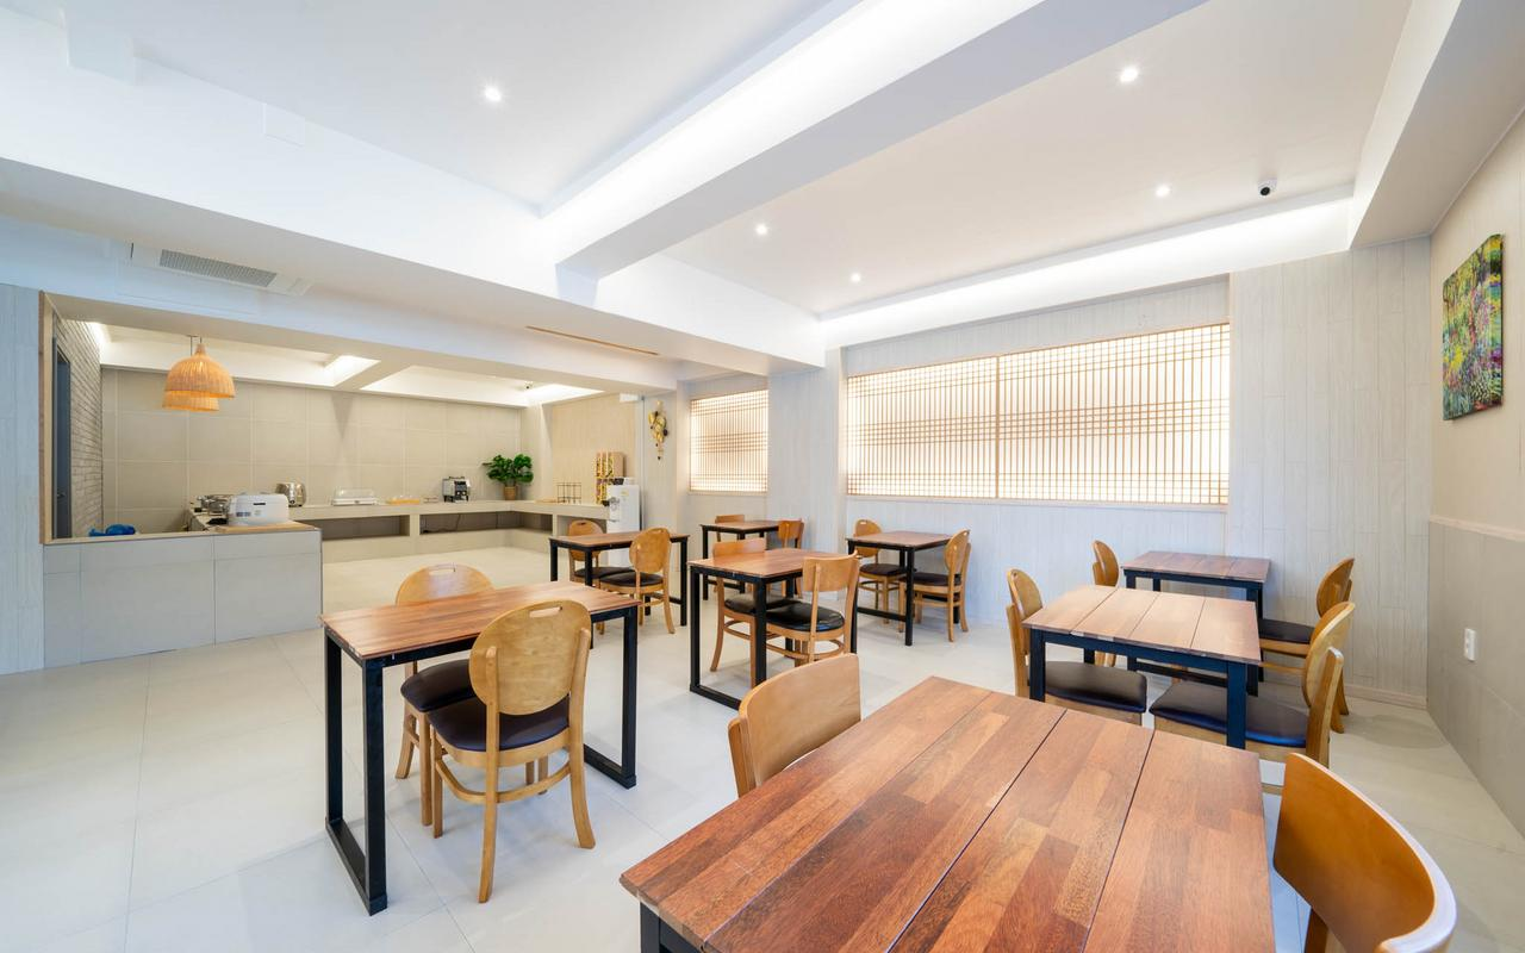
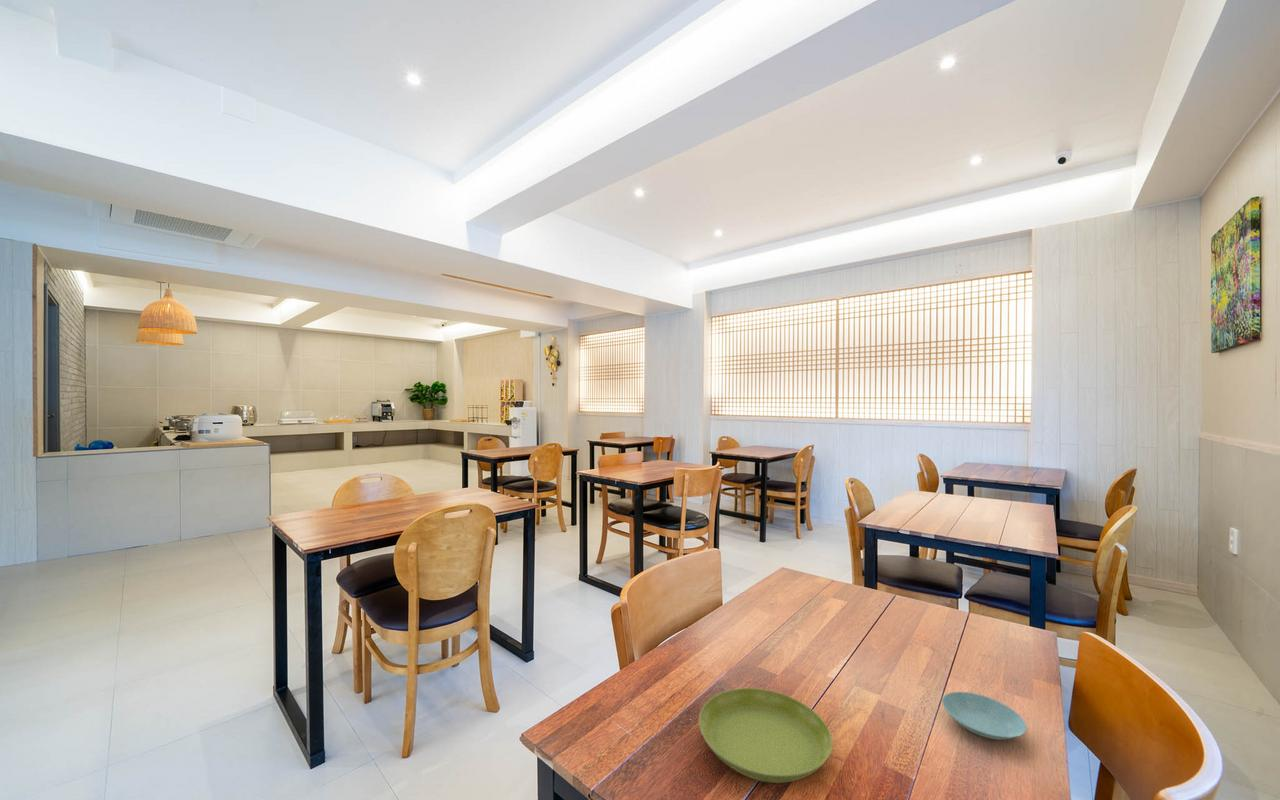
+ saucer (763, 735)
+ saucer (982, 718)
